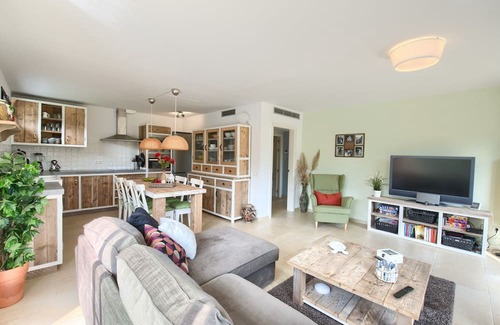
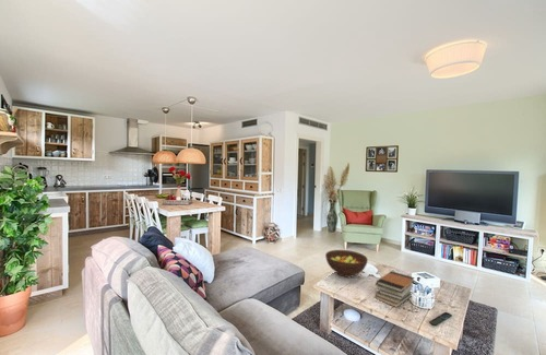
+ book stack (394, 287)
+ fruit bowl (345, 264)
